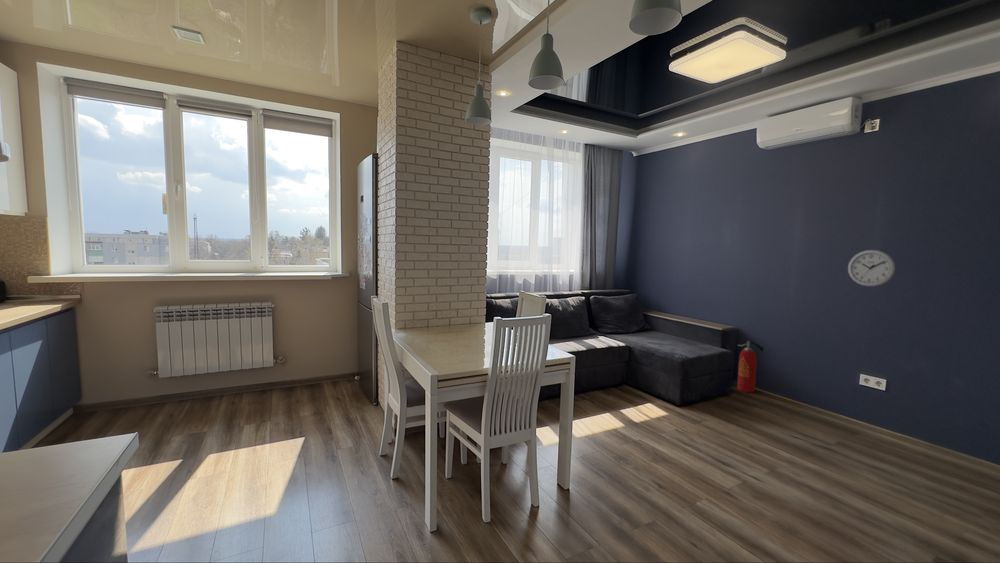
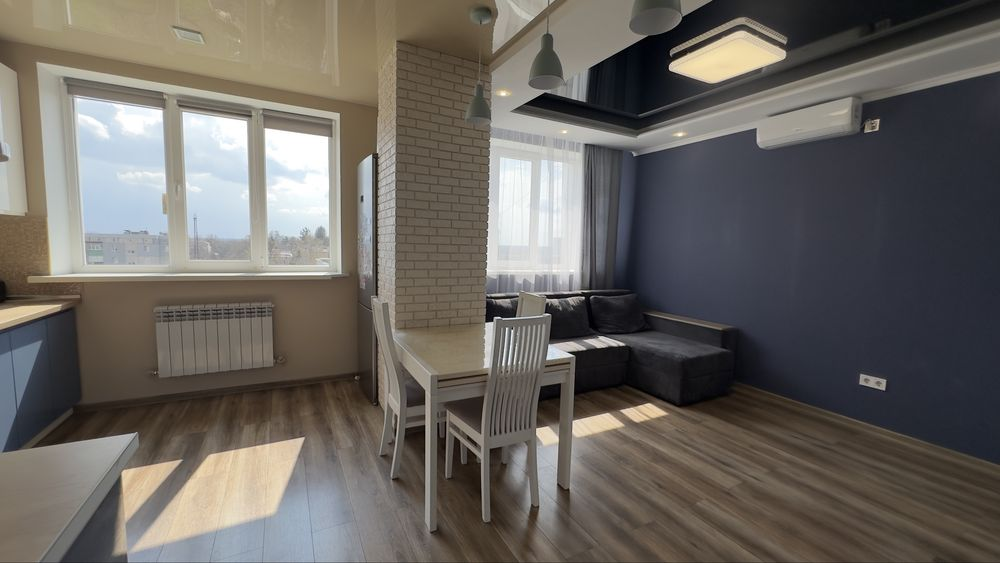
- wall clock (870, 268)
- fire extinguisher (748, 365)
